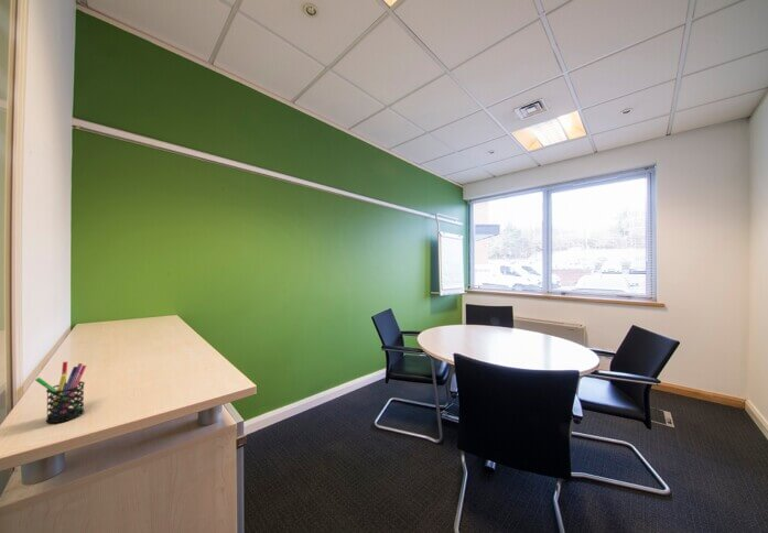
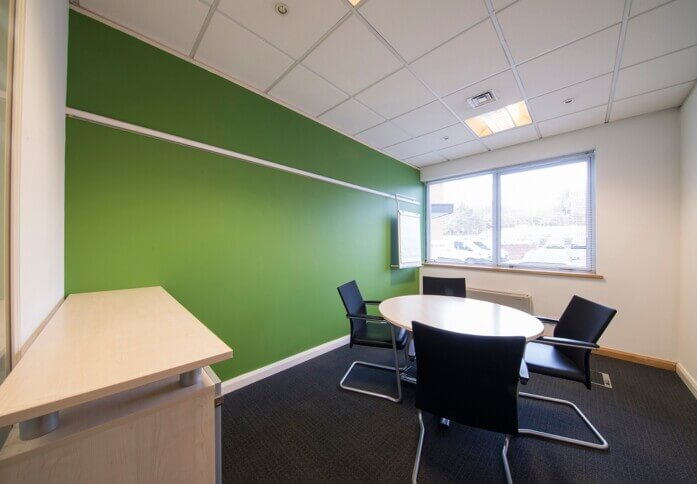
- pen holder (61, 391)
